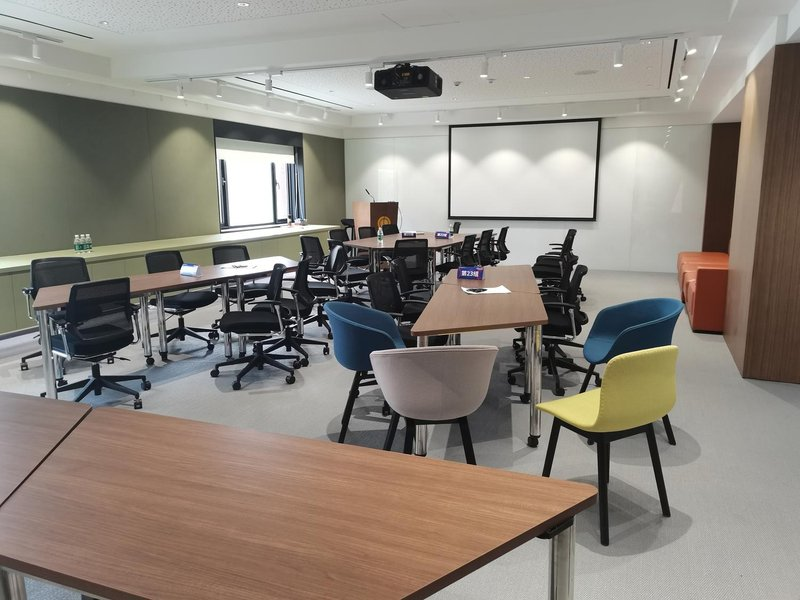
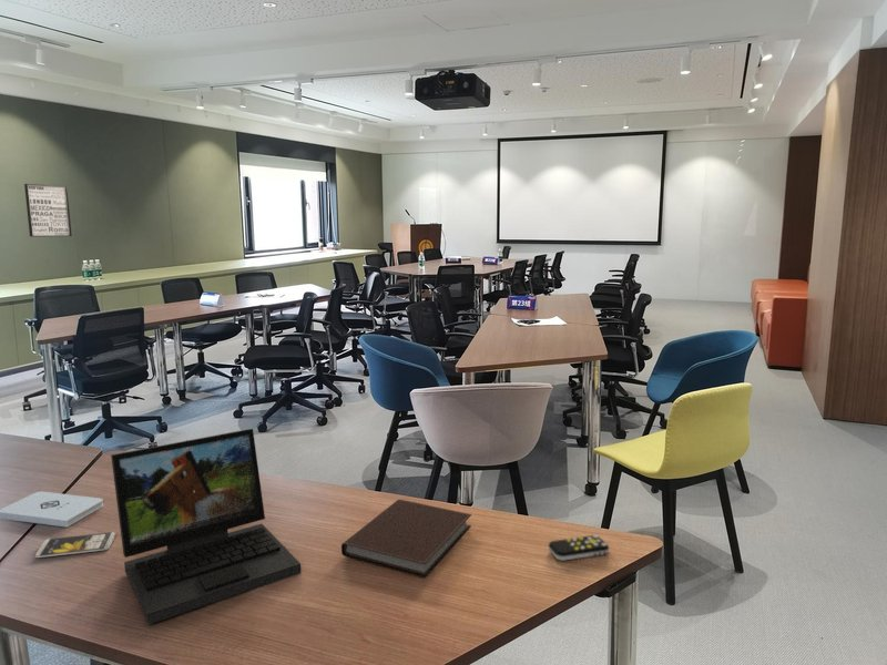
+ wall art (49, 211)
+ laptop (205, 511)
+ notebook (409, 533)
+ notepad (51, 508)
+ smartphone (77, 544)
+ remote control (578, 546)
